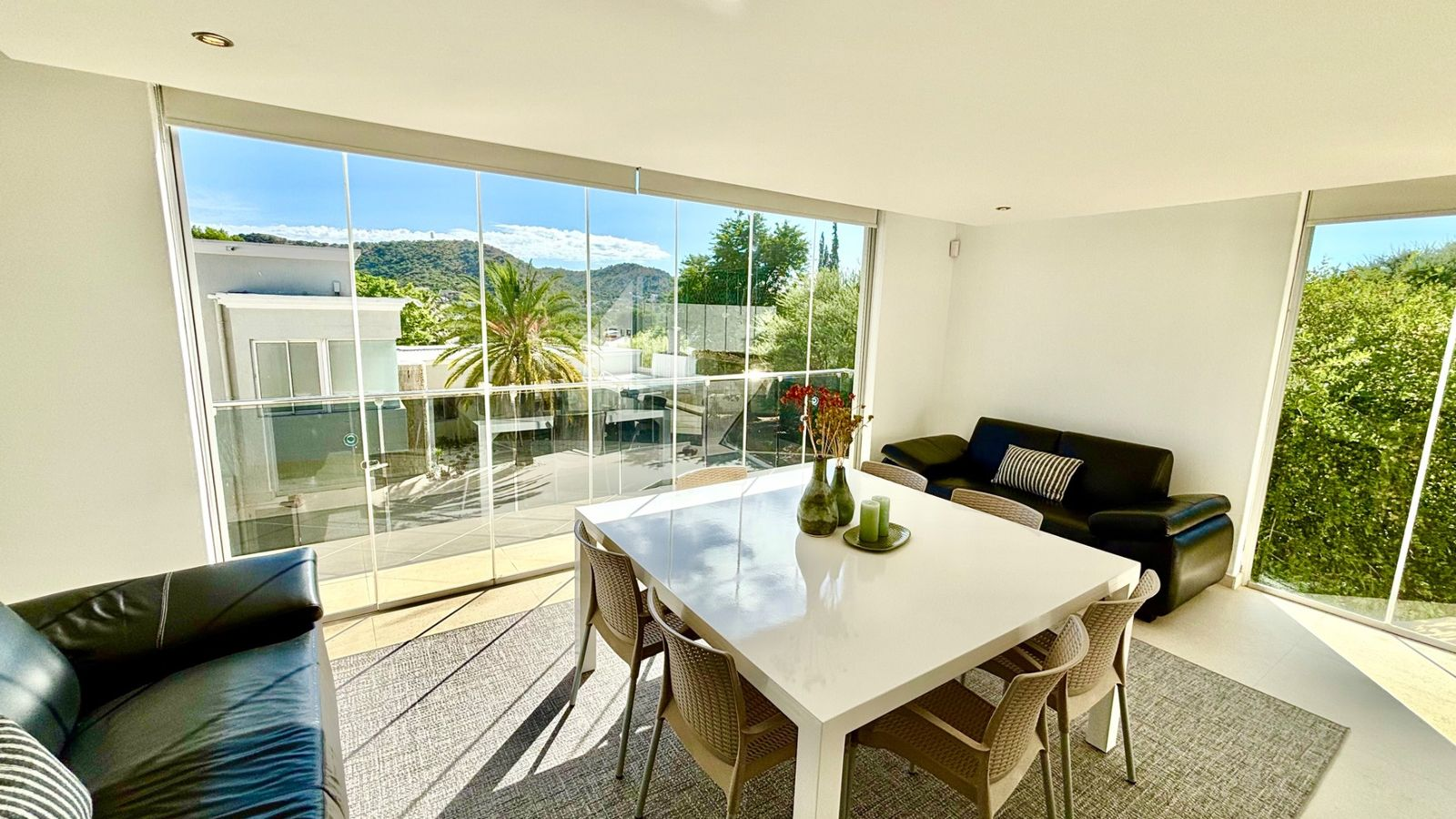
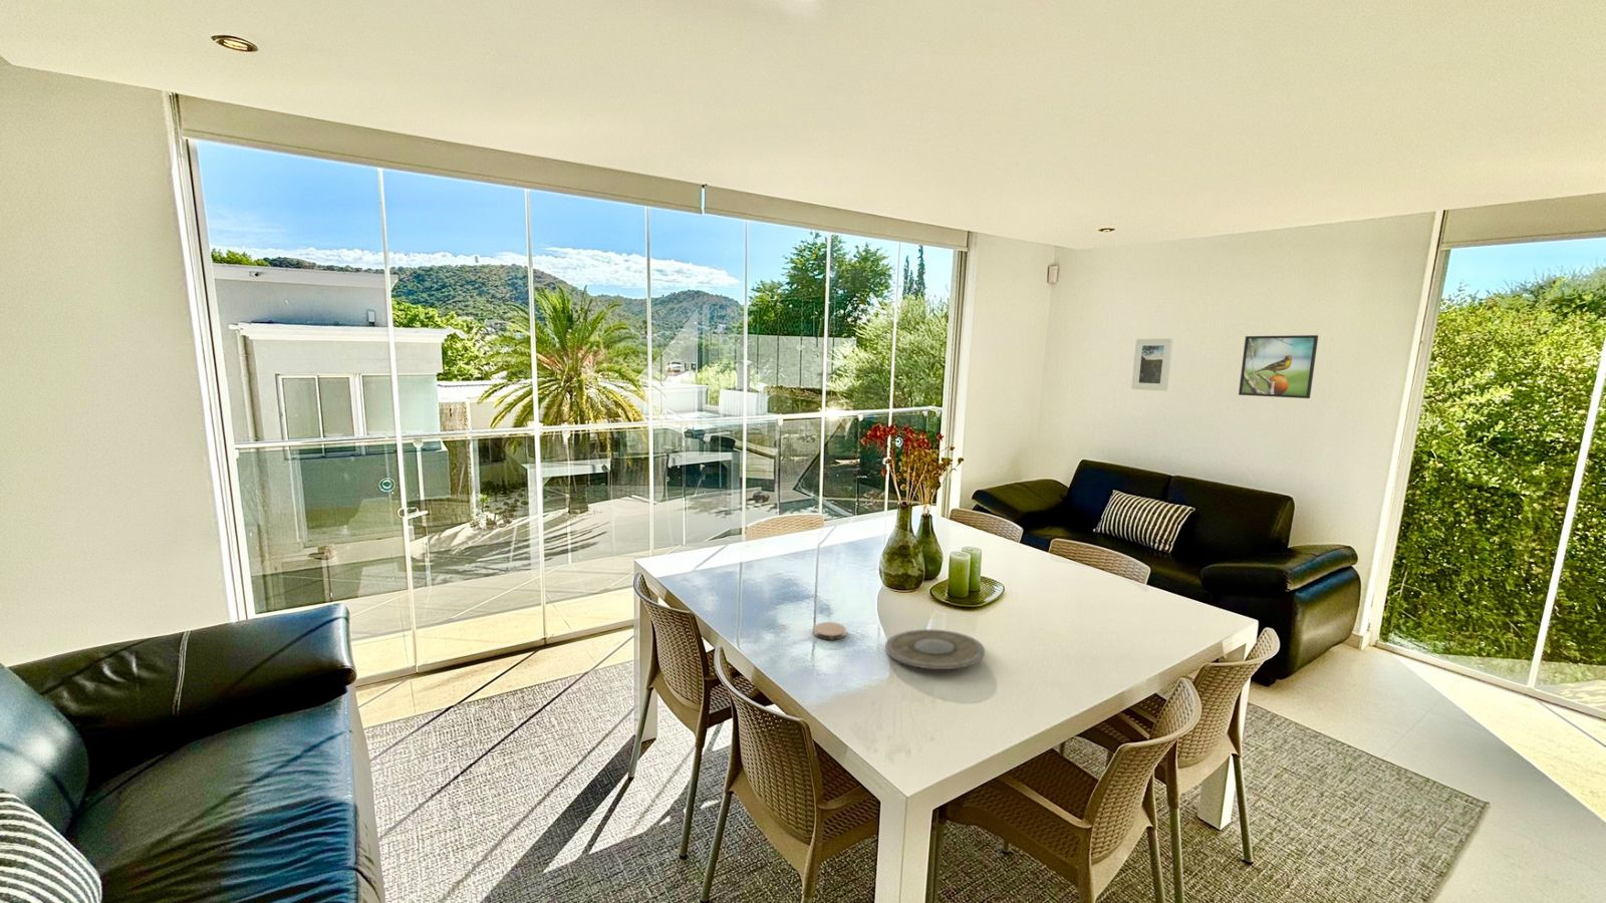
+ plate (933, 647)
+ coaster (829, 630)
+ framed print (1152, 364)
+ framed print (1277, 366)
